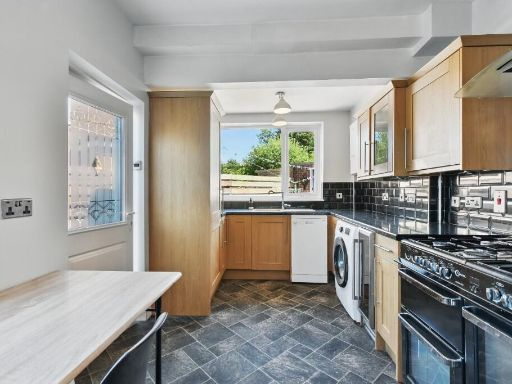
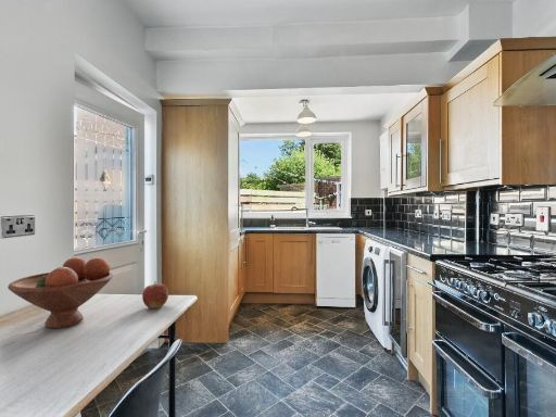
+ fruit bowl (64, 291)
+ apple (155, 294)
